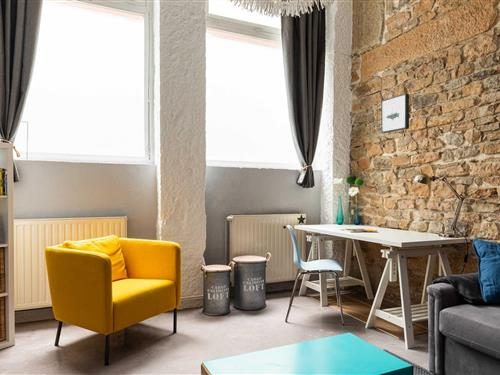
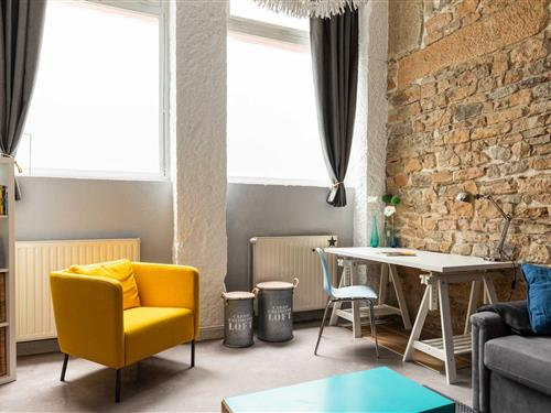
- wall art (394, 114)
